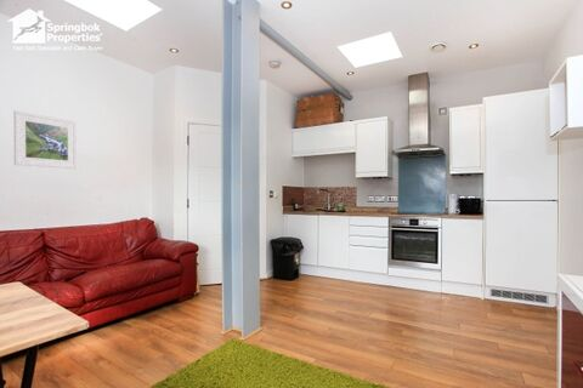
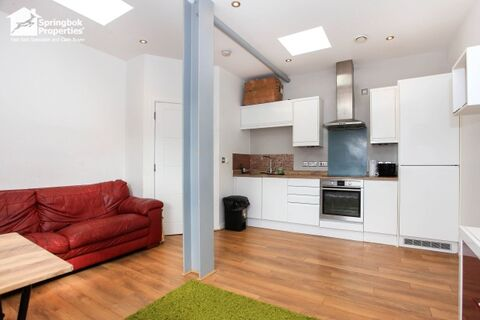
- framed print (47, 141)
